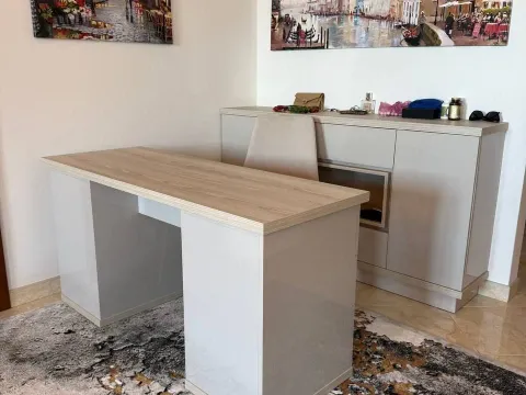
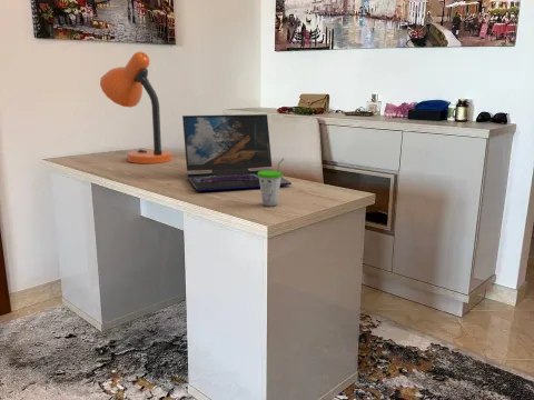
+ cup (269, 181)
+ laptop (235, 150)
+ desk lamp (136, 104)
